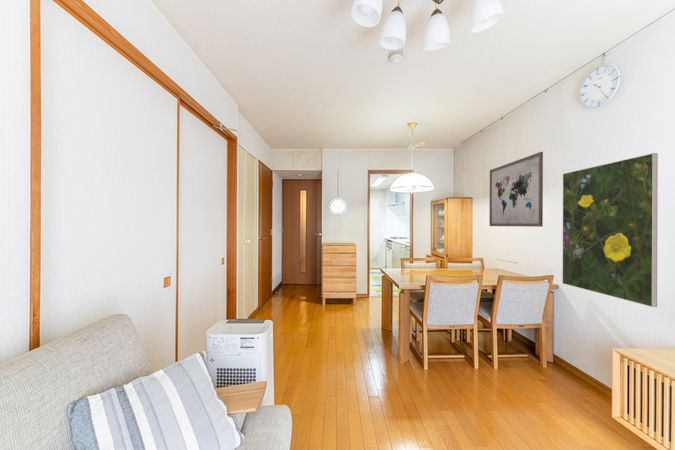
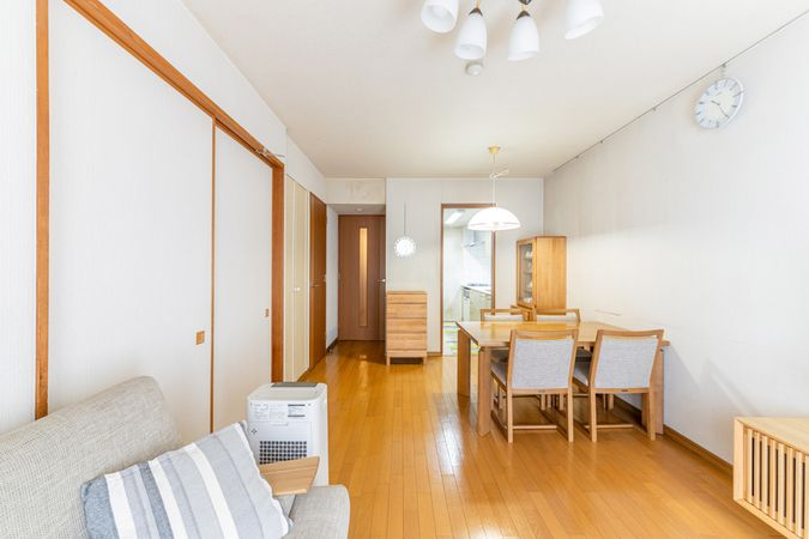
- wall art (512, 194)
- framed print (602, 229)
